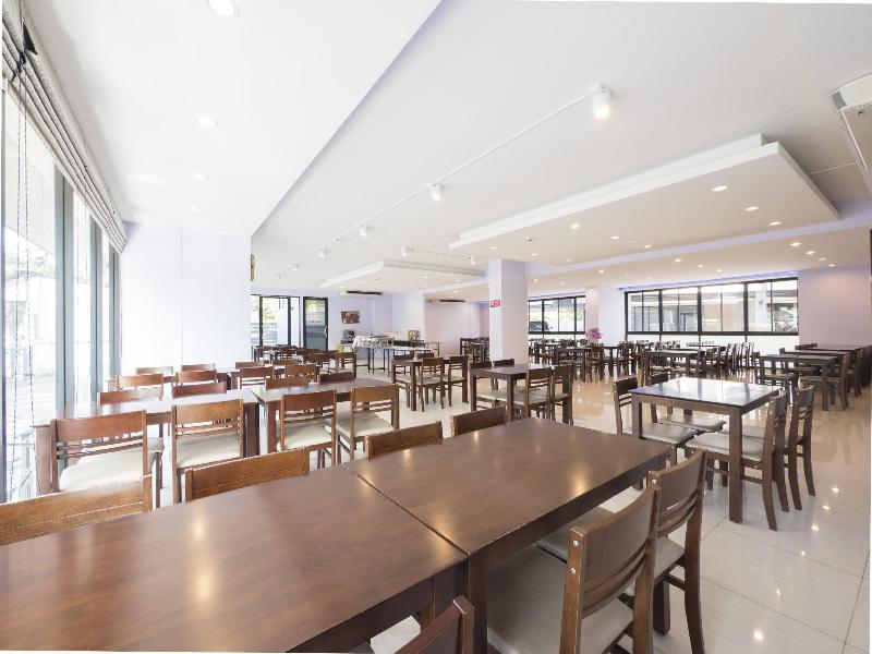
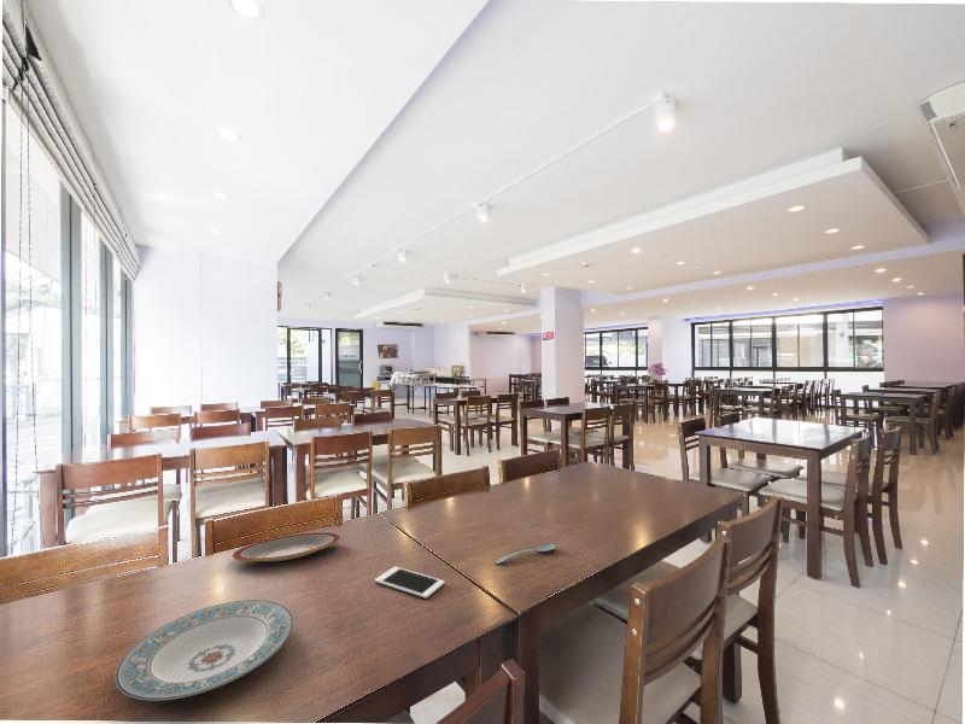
+ plate (288, 549)
+ plate (212, 649)
+ spoon (525, 551)
+ cell phone (409, 580)
